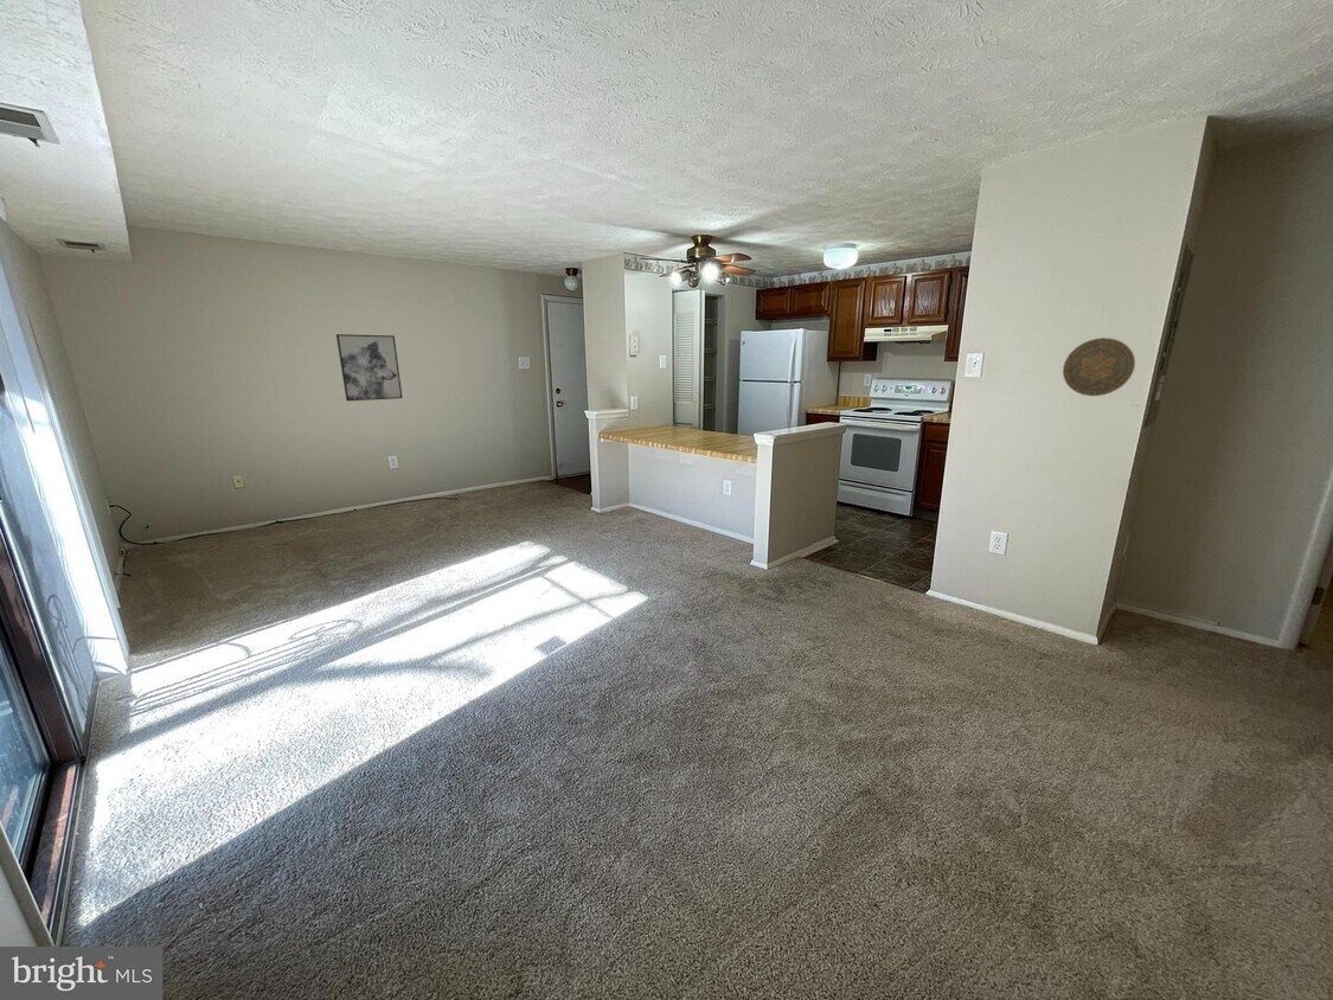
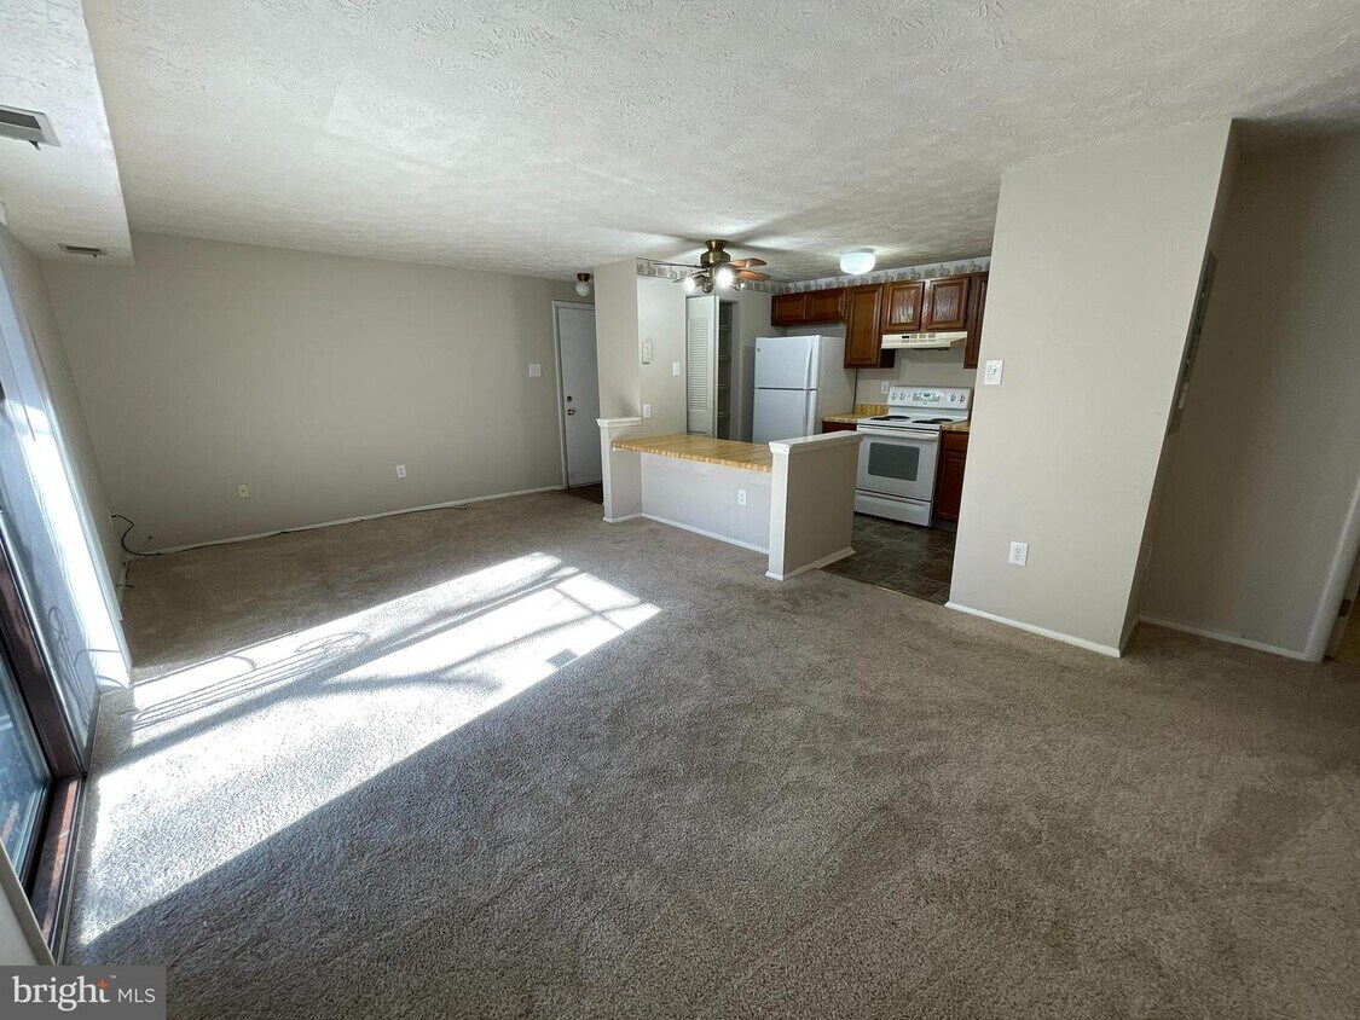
- wall art (370, 367)
- decorative plate (1096, 367)
